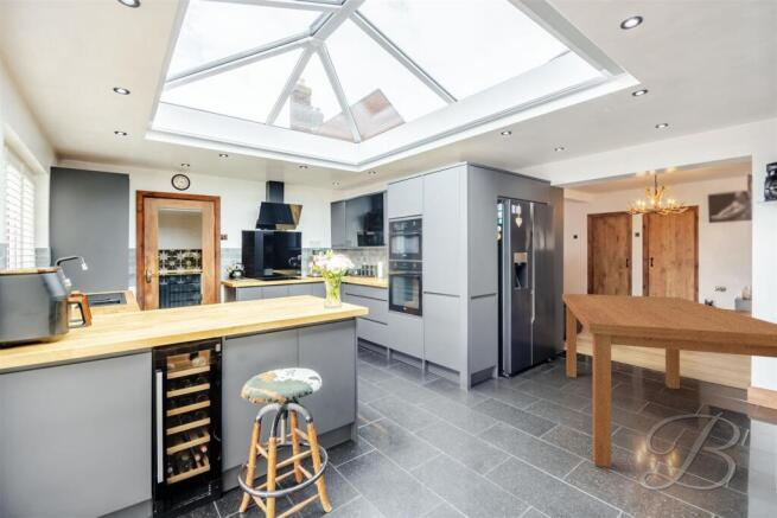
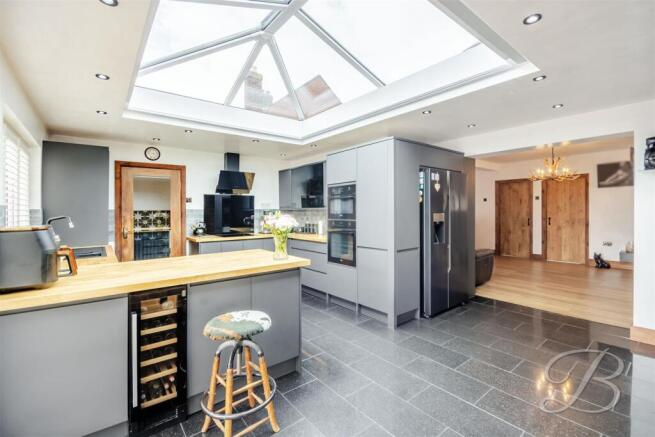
- dining table (644, 346)
